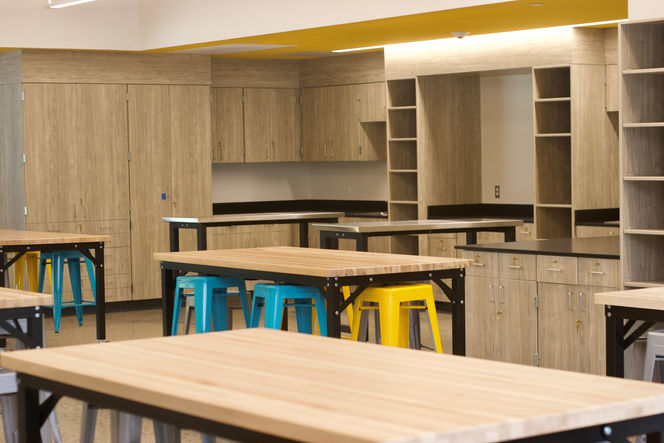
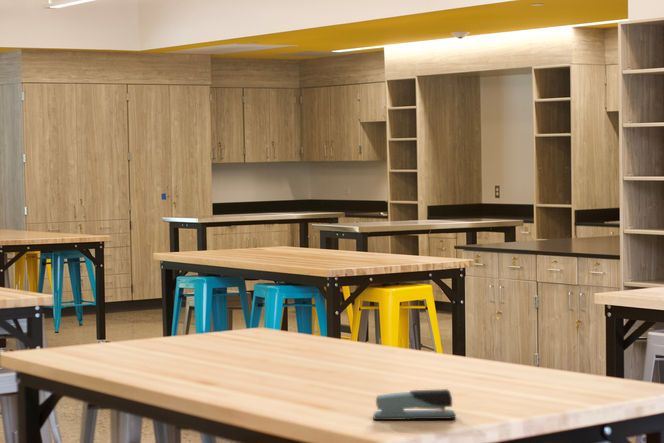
+ stapler (414, 403)
